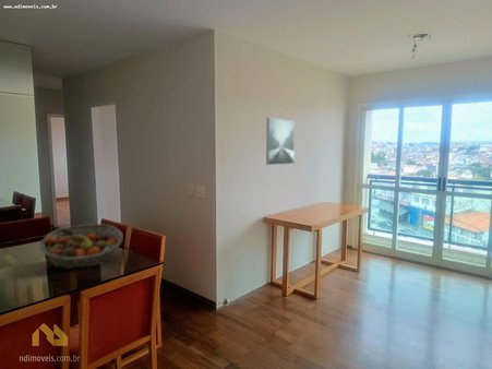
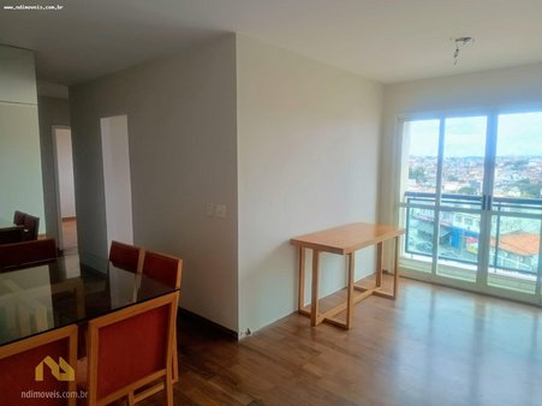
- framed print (280, 142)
- fruit basket (83, 245)
